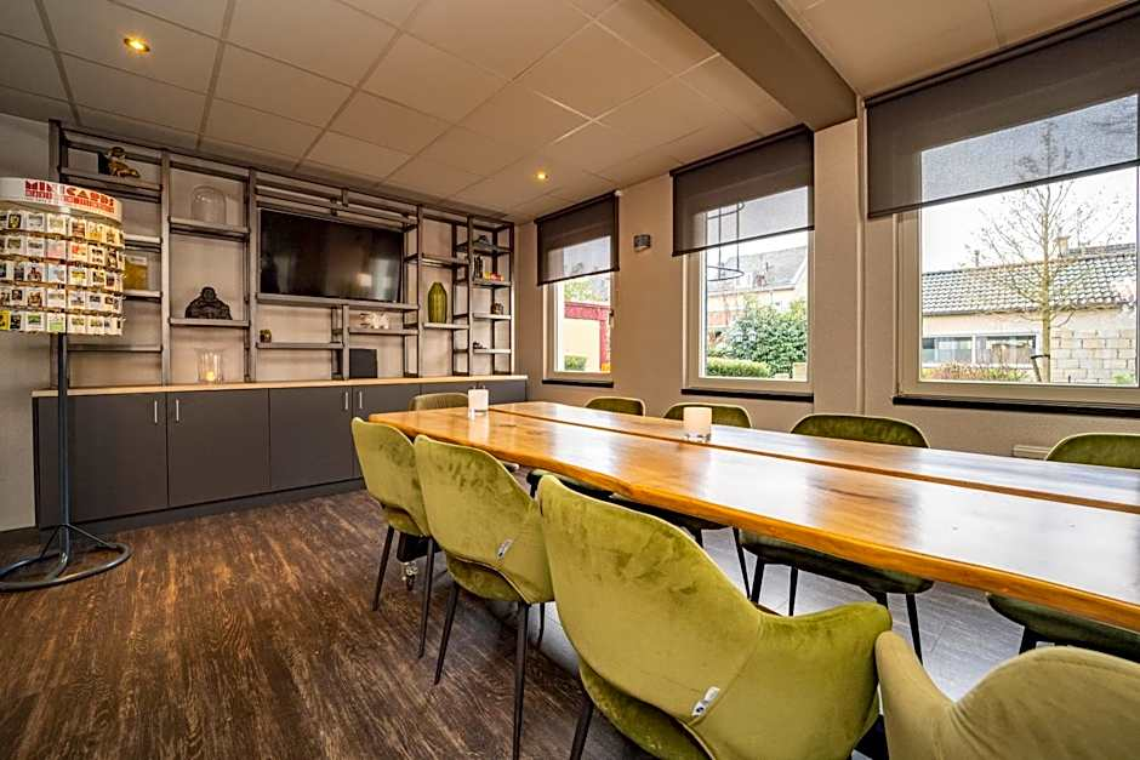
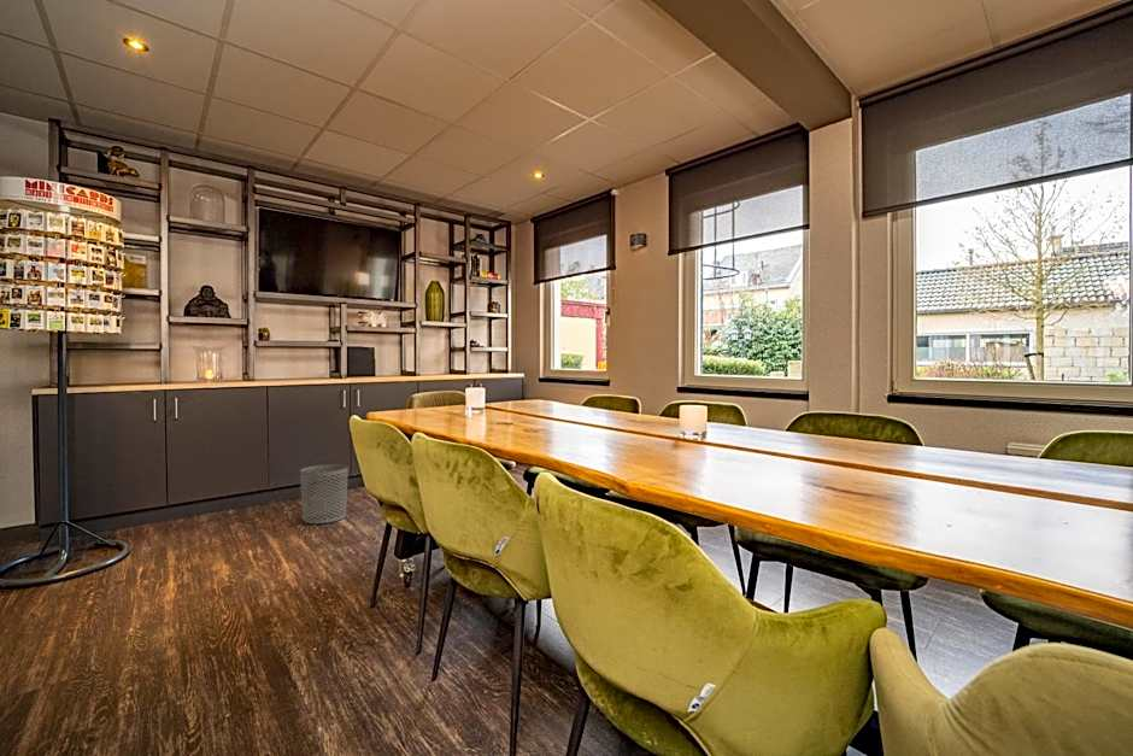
+ waste bin (324, 493)
